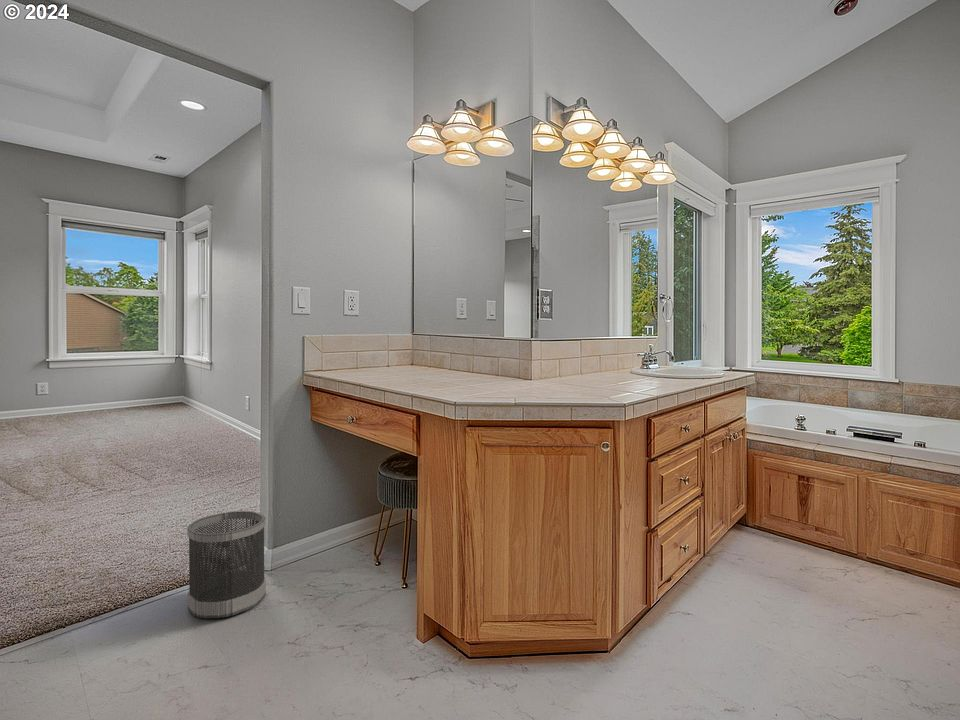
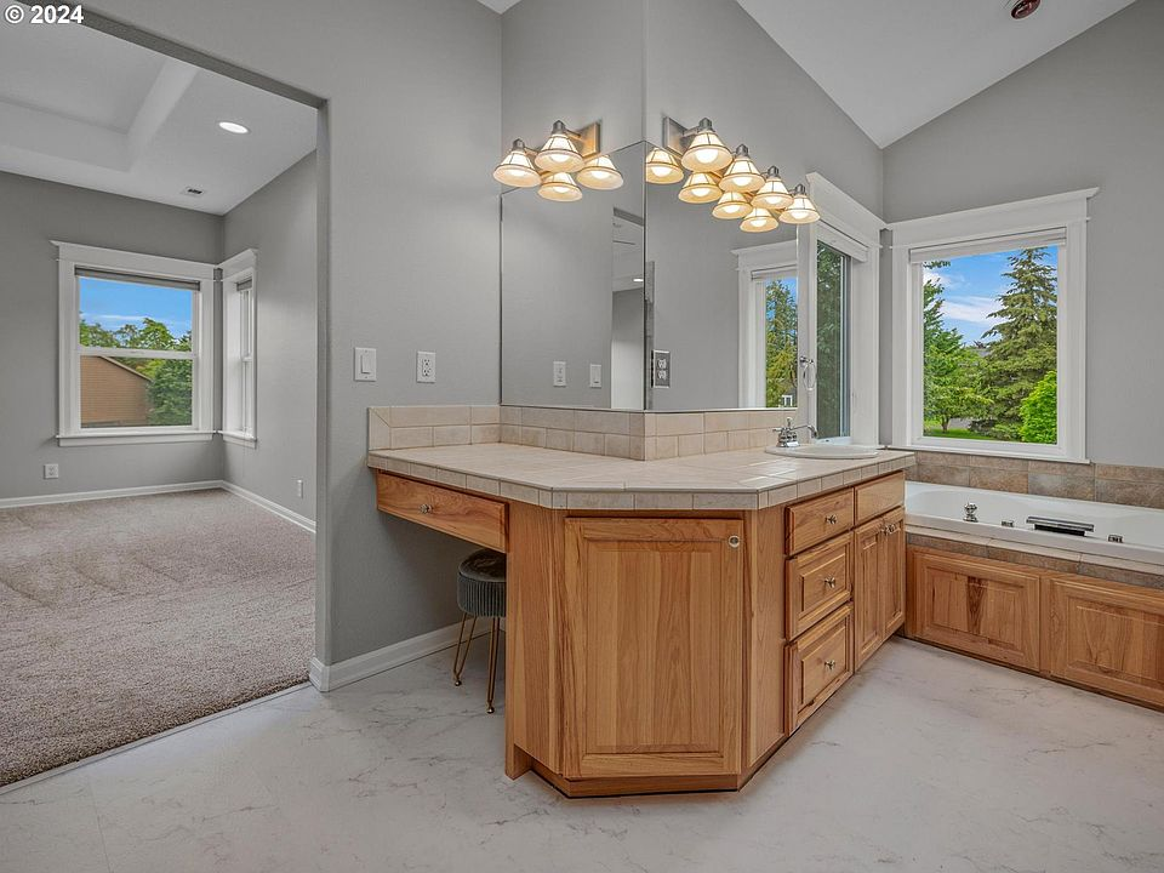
- wastebasket (227, 561)
